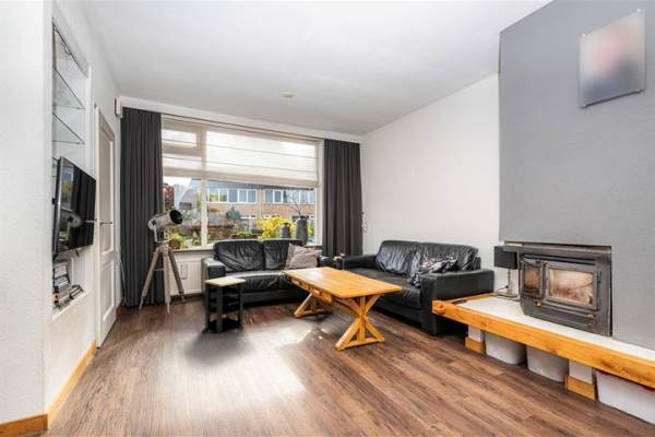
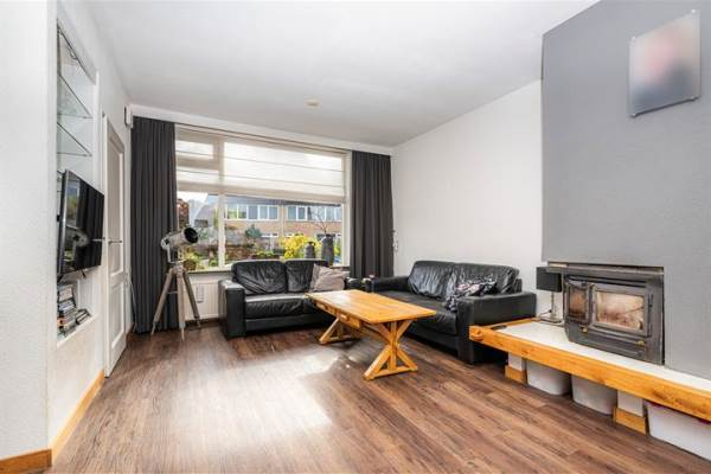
- side table (224, 303)
